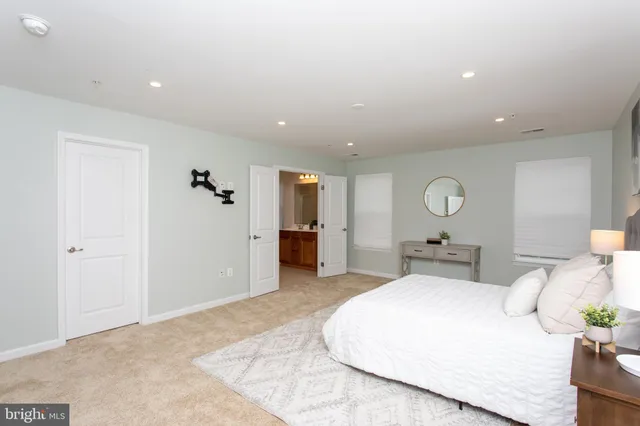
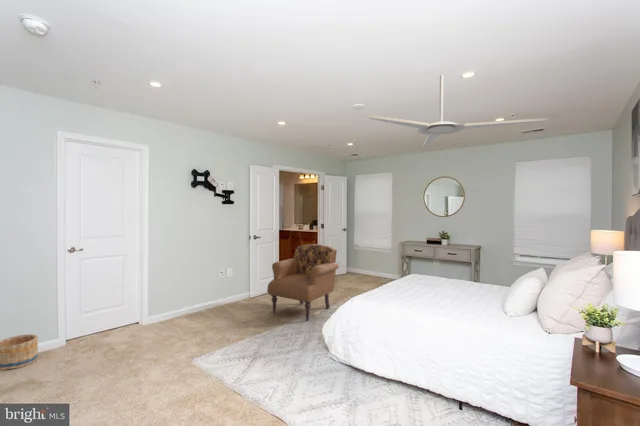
+ armchair (303, 278)
+ ceiling fan (442, 103)
+ basket (17, 351)
